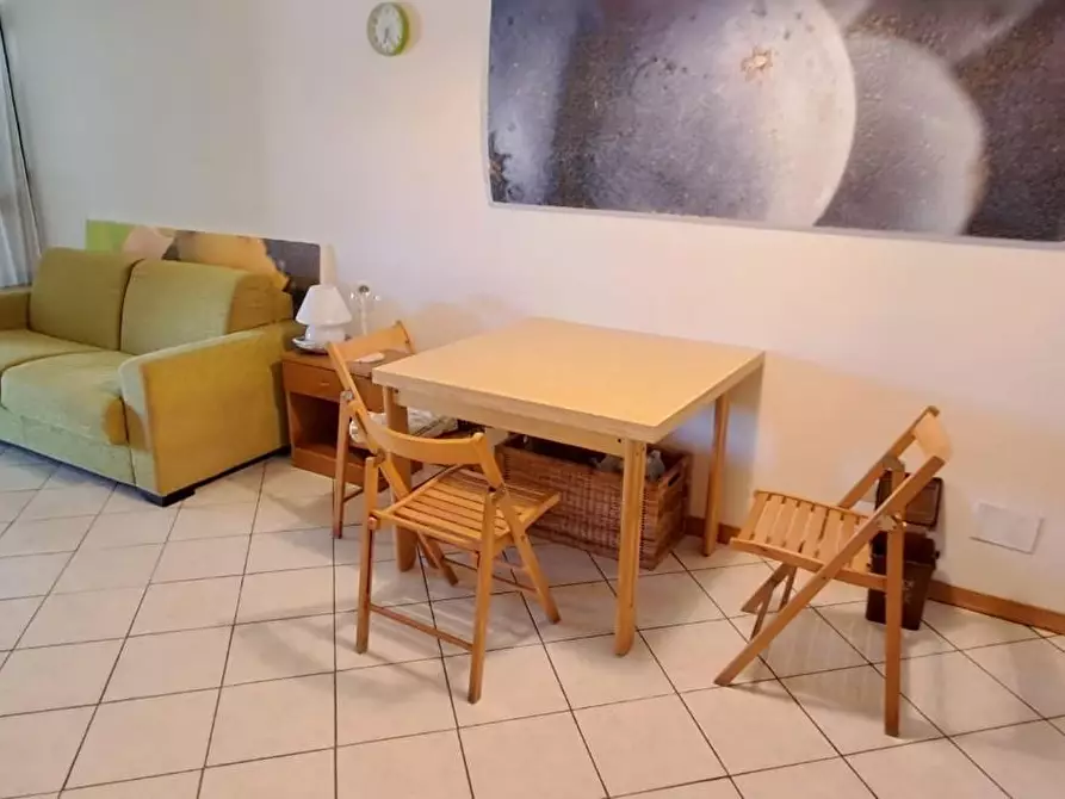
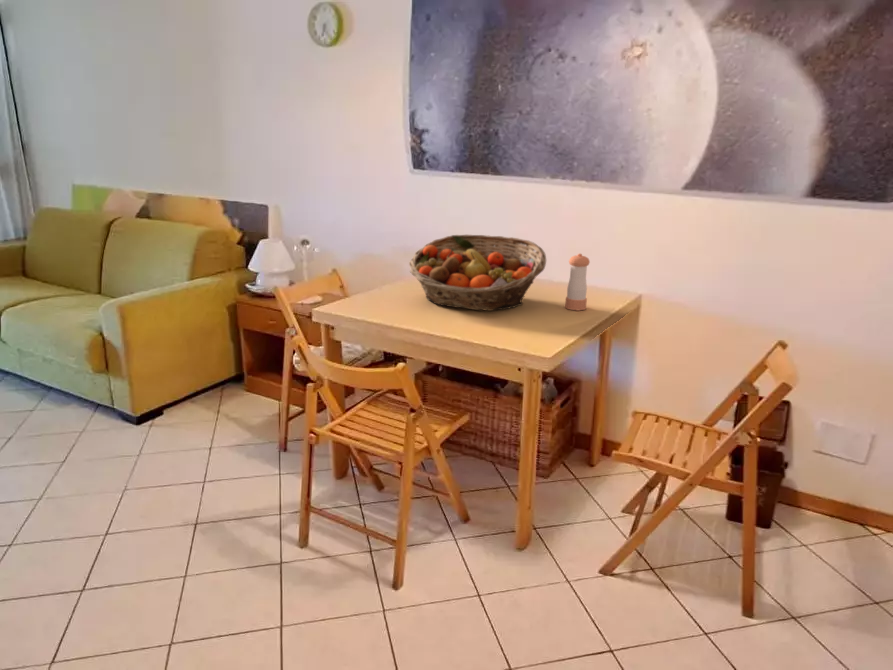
+ pepper shaker (577, 281)
+ fruit basket (476, 270)
